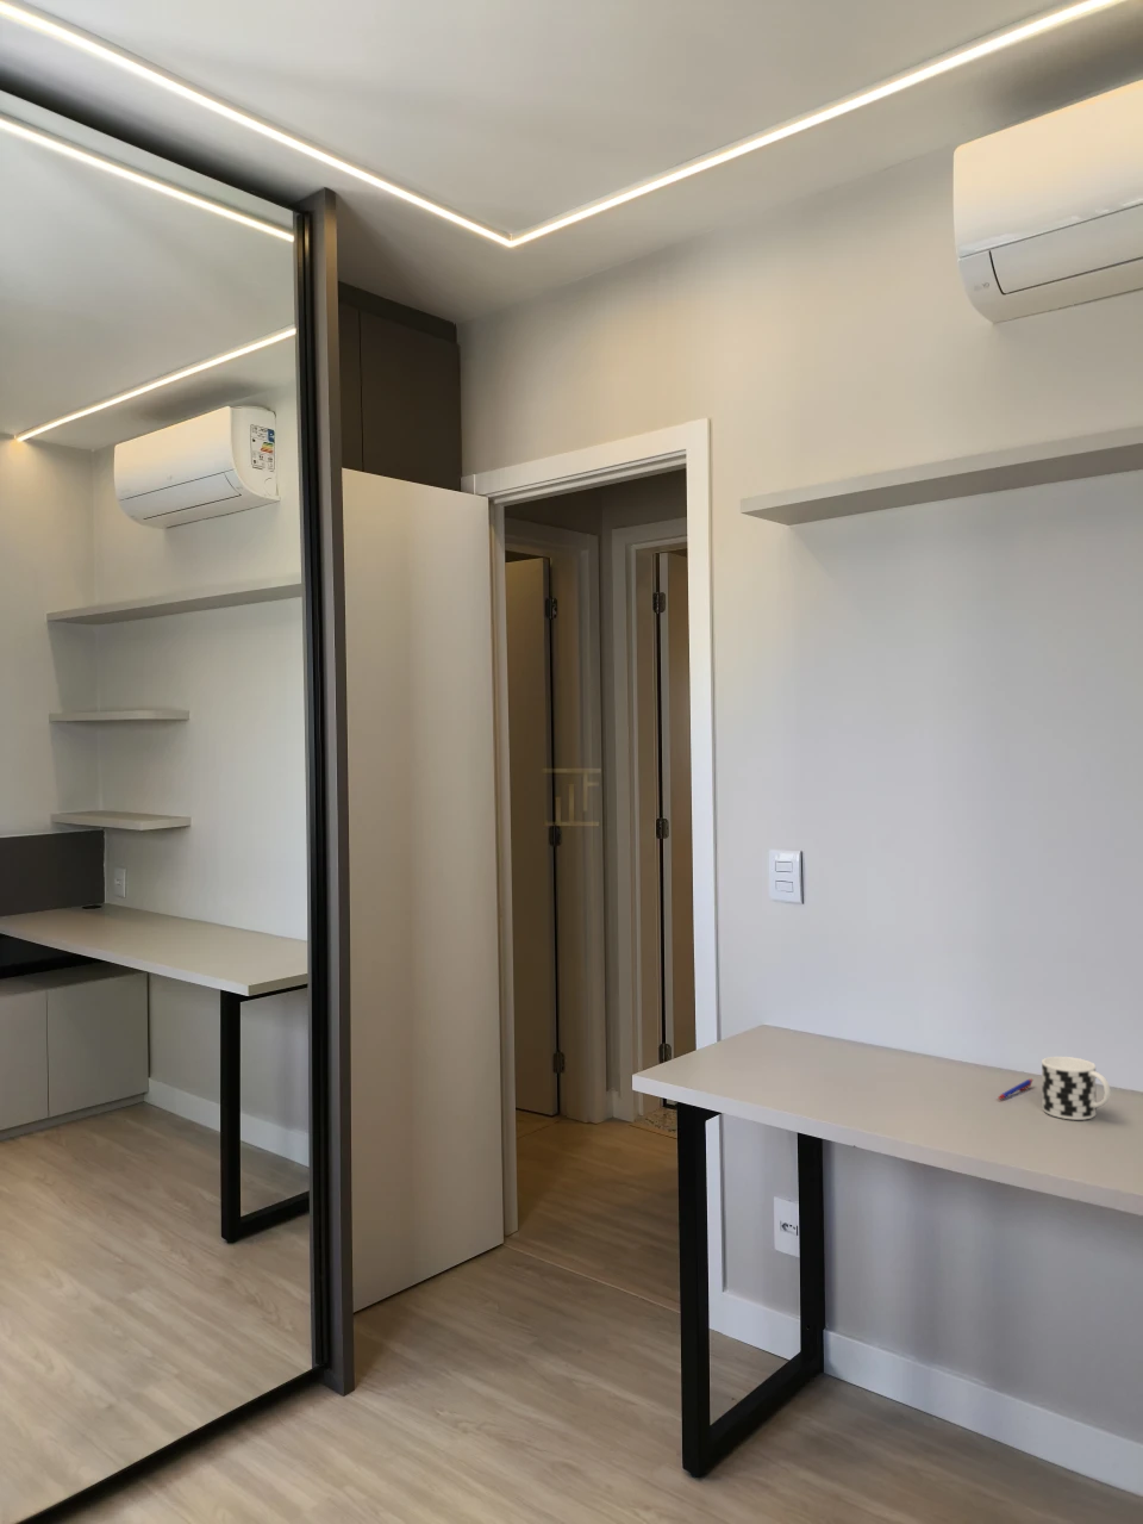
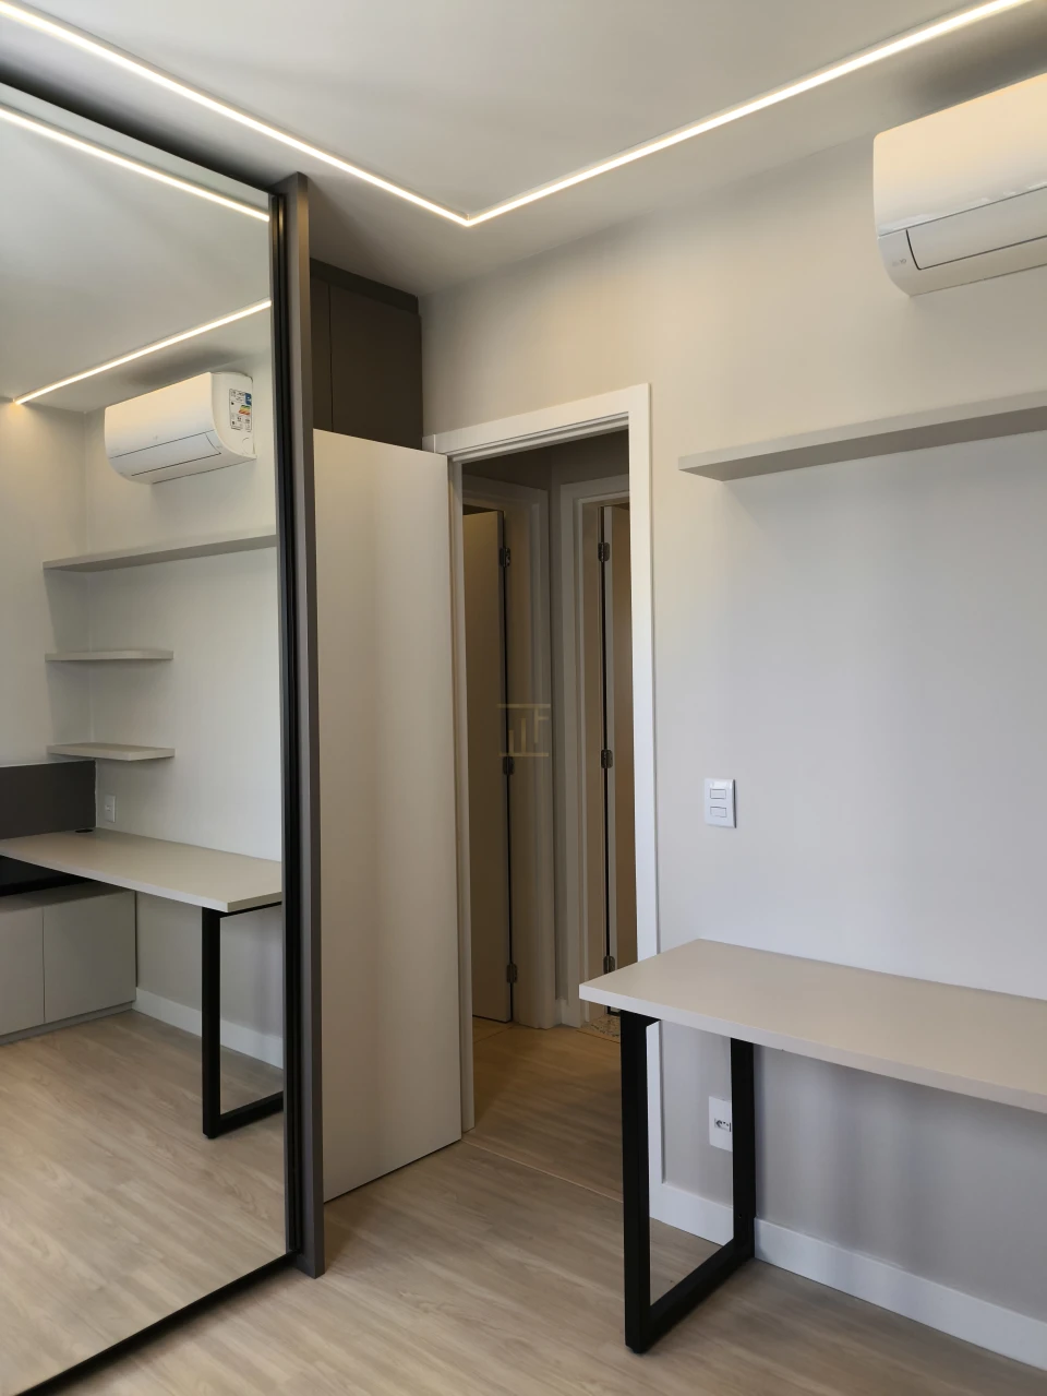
- cup (1076, 1089)
- pen (1015, 1089)
